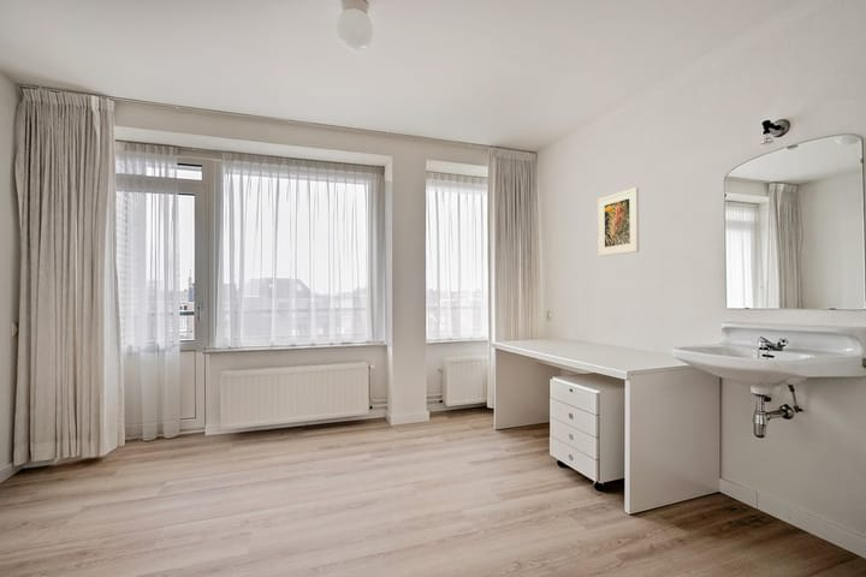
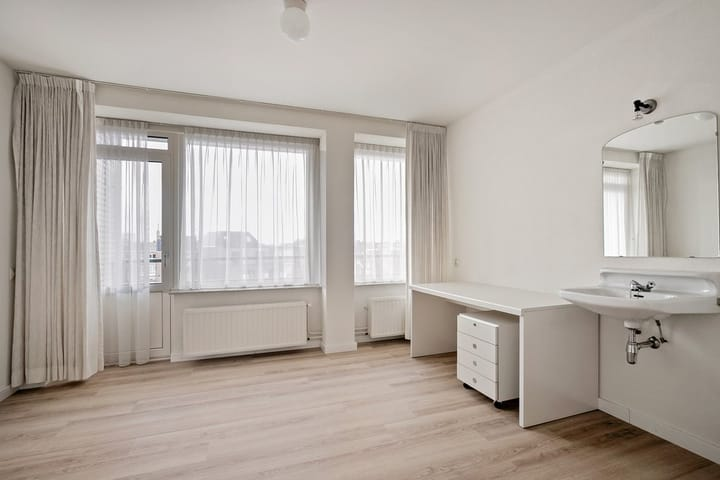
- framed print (617, 224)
